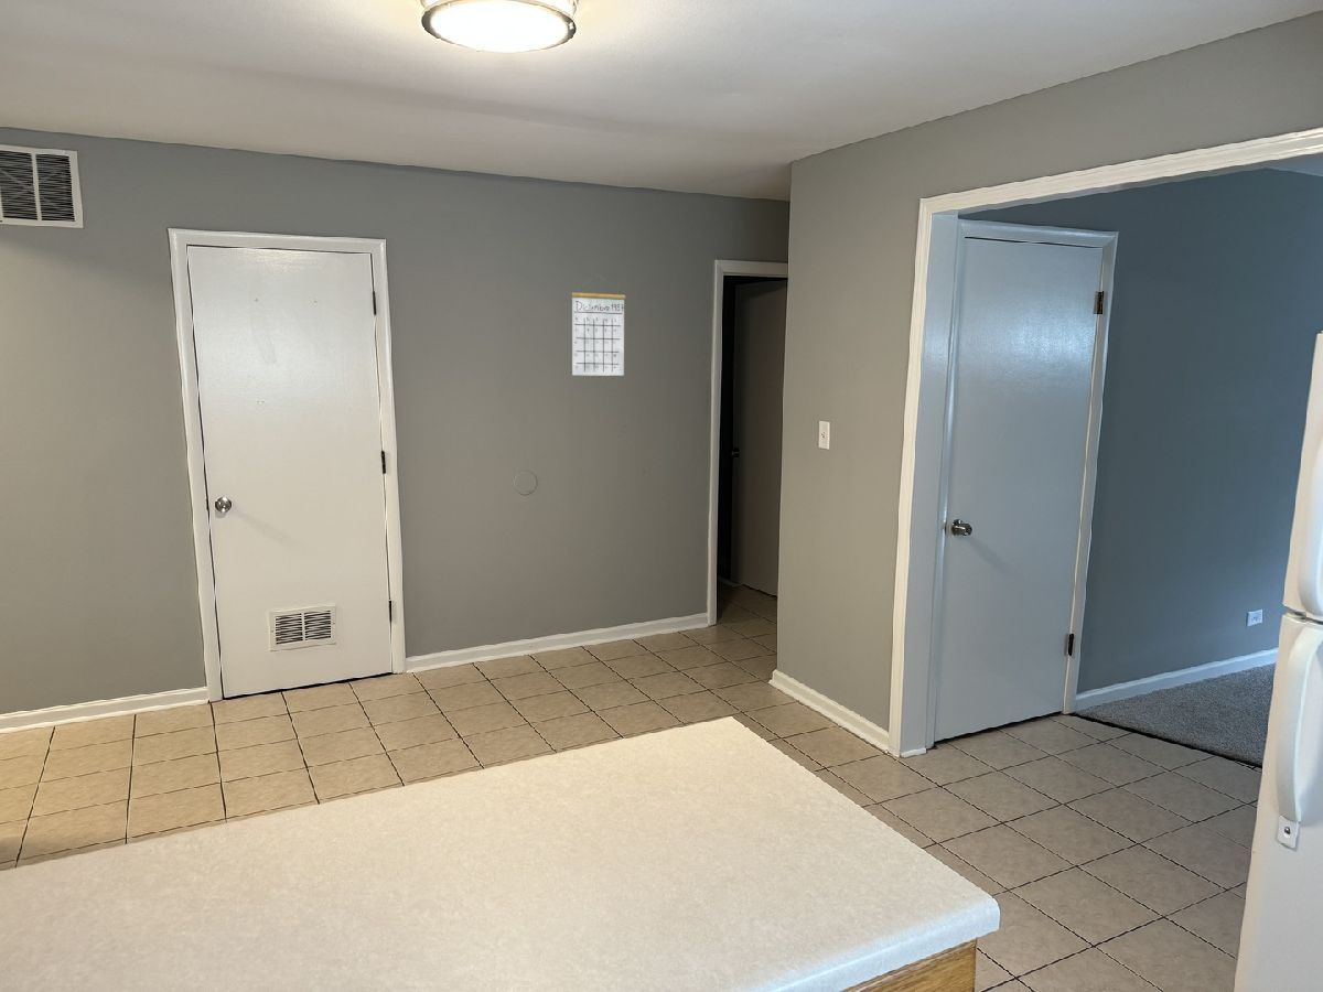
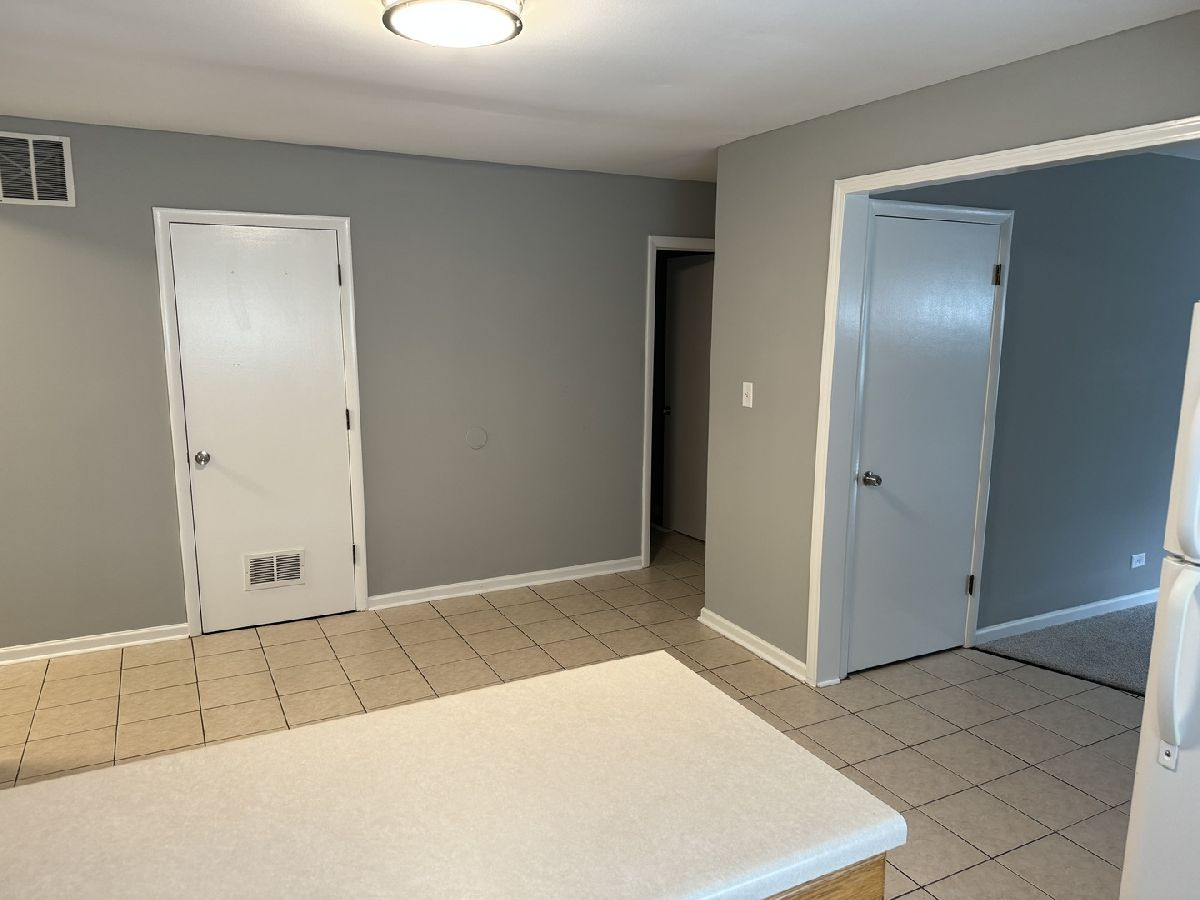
- calendar (598, 324)
